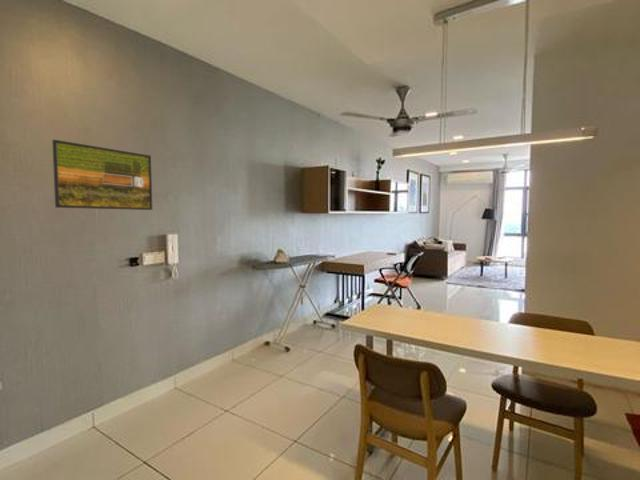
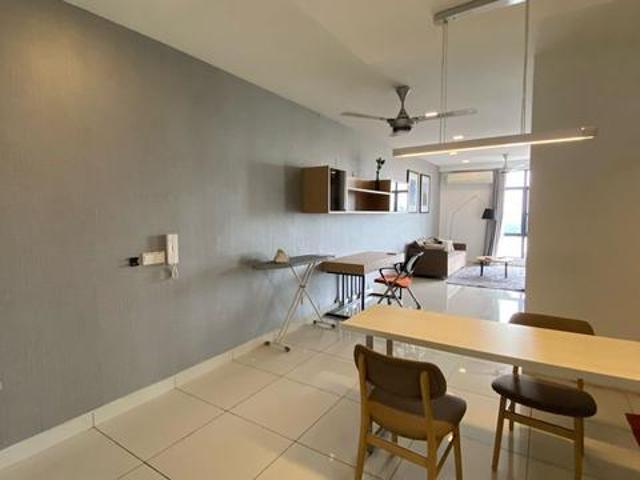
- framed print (108, 178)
